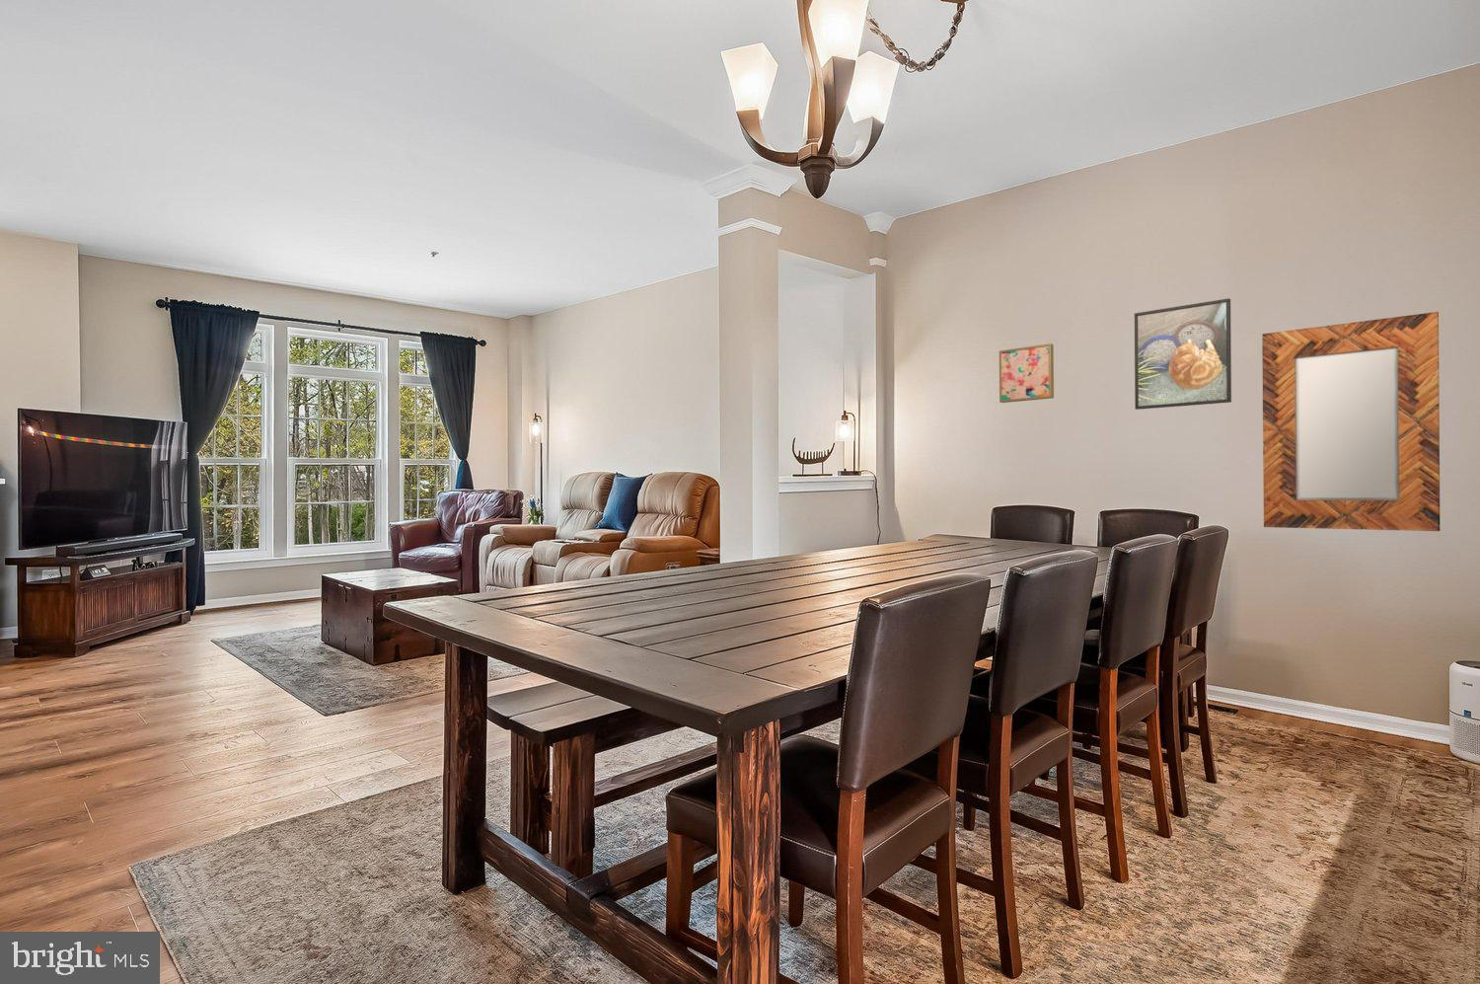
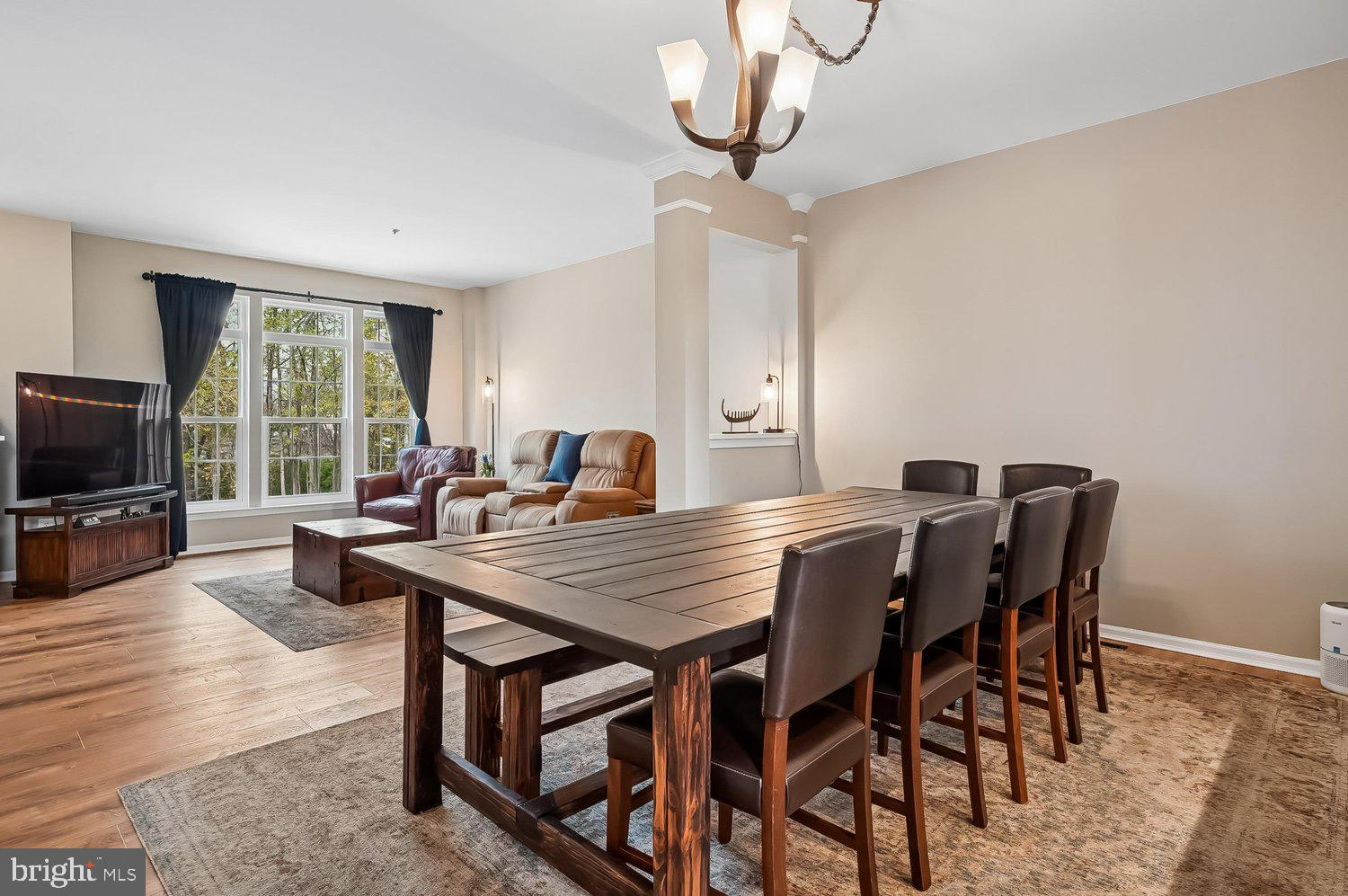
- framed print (1181, 356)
- home mirror (1346, 426)
- wall art (1025, 373)
